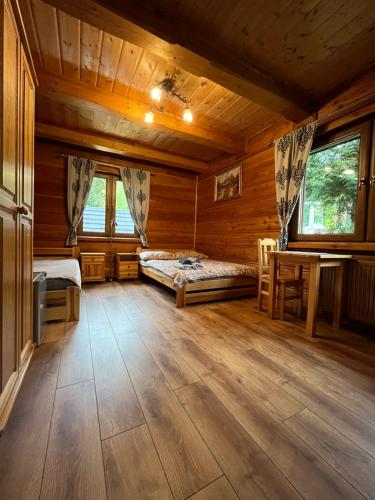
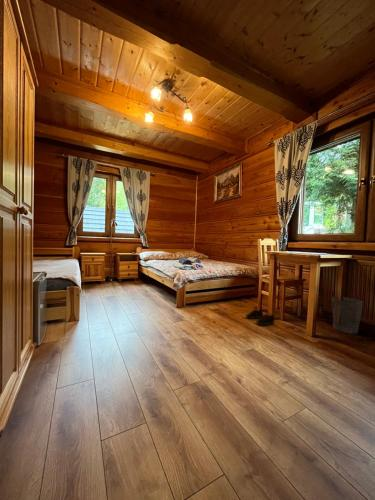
+ shoe (259, 316)
+ wastebasket (346, 314)
